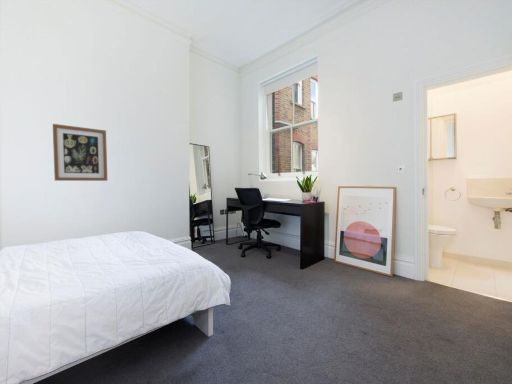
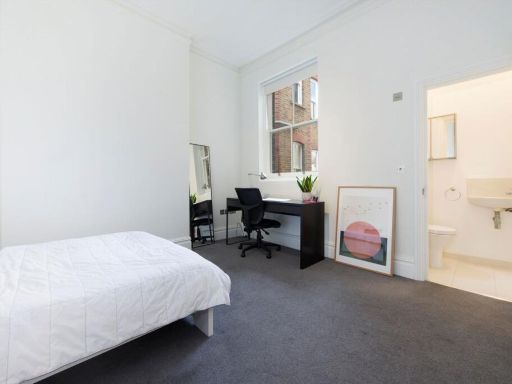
- wall art (81, 154)
